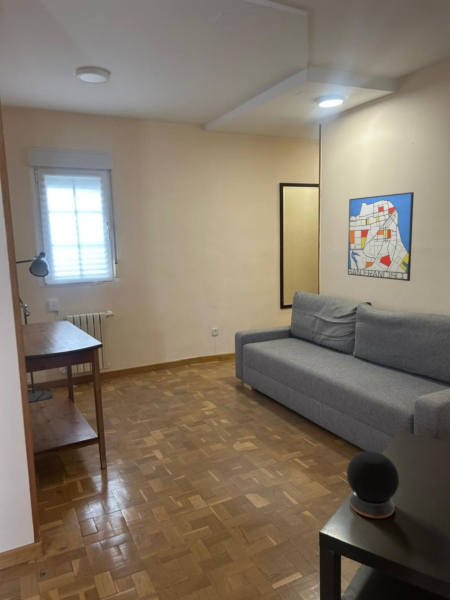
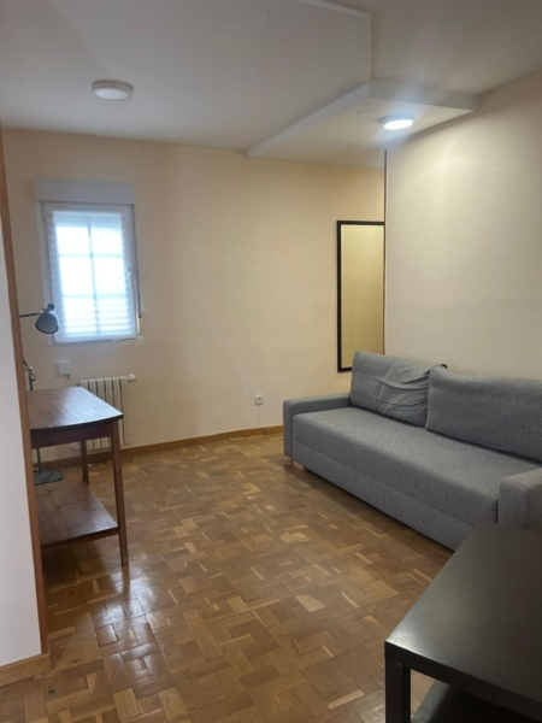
- wall art (377, 237)
- speaker (372, 480)
